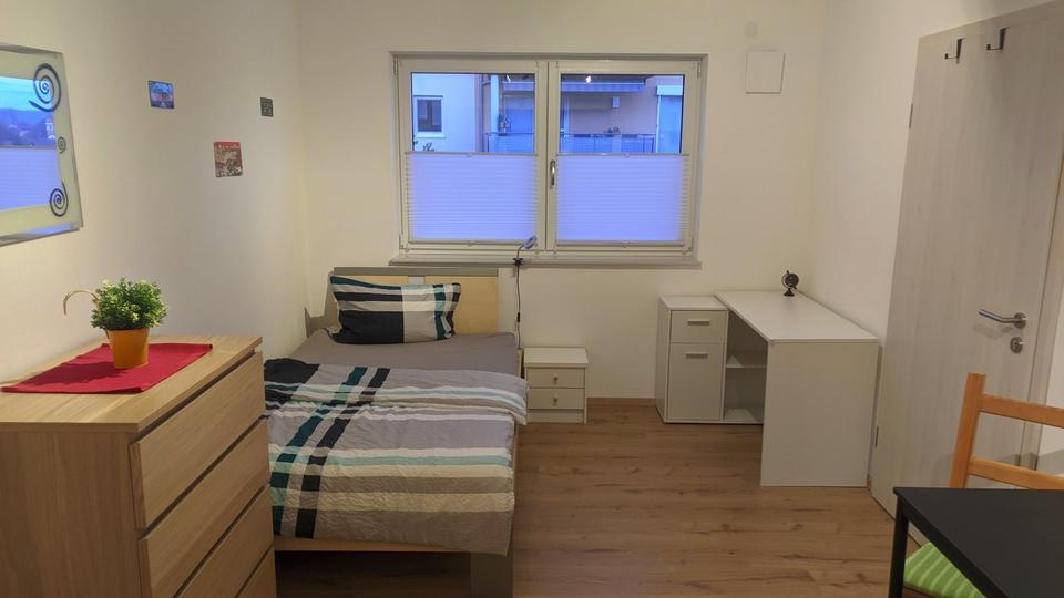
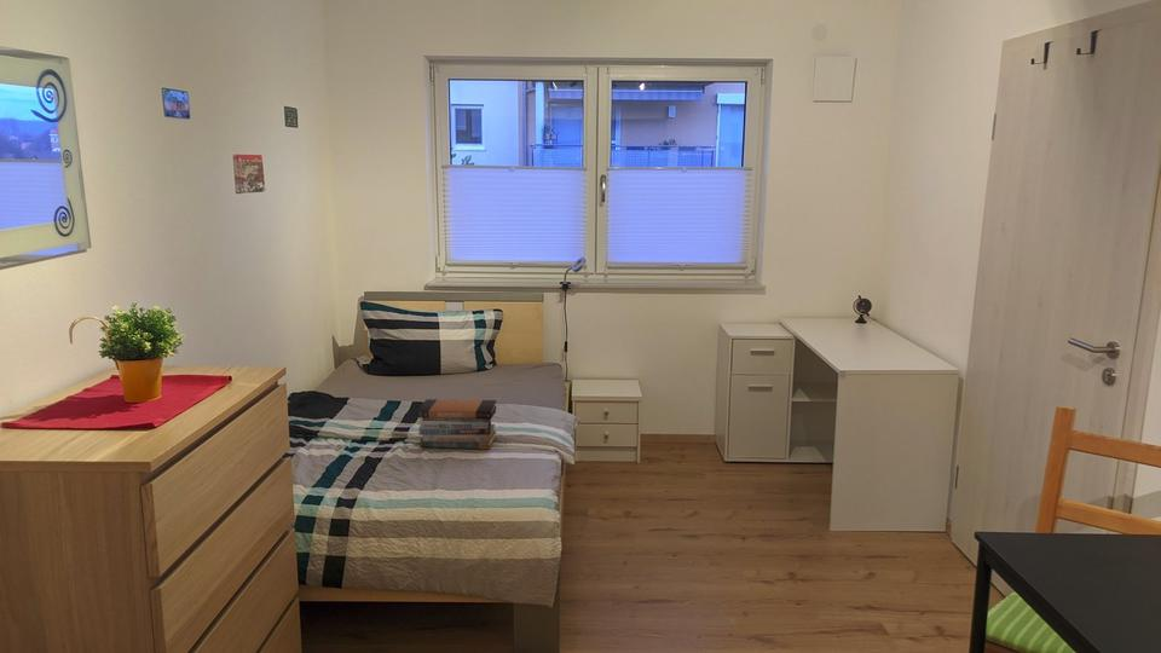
+ book stack (457, 423)
